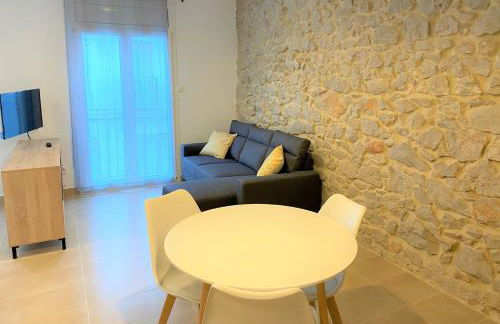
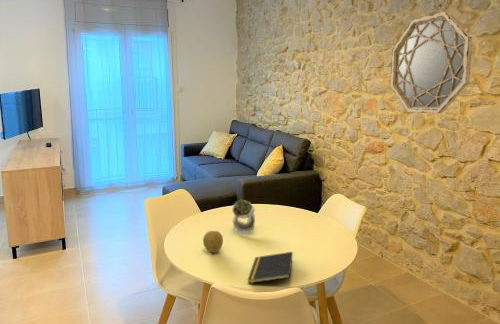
+ succulent plant (243, 216)
+ notepad (271, 266)
+ home mirror (426, 65)
+ fruit (213, 241)
